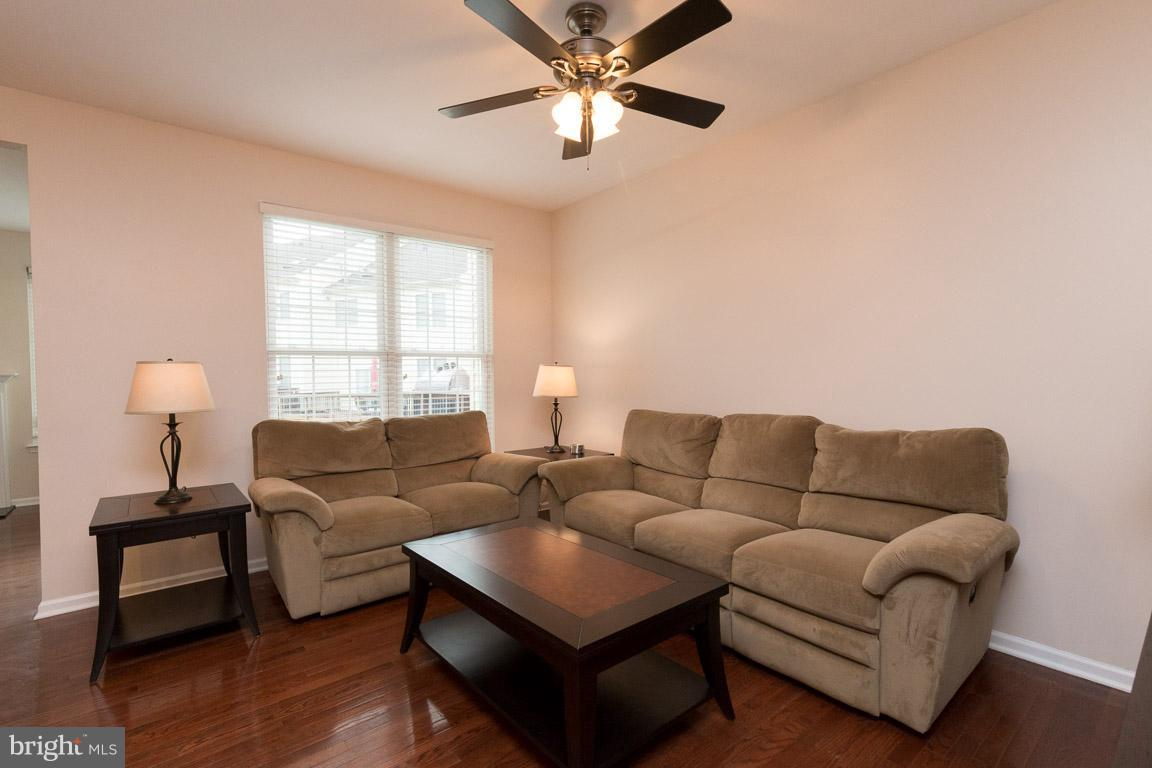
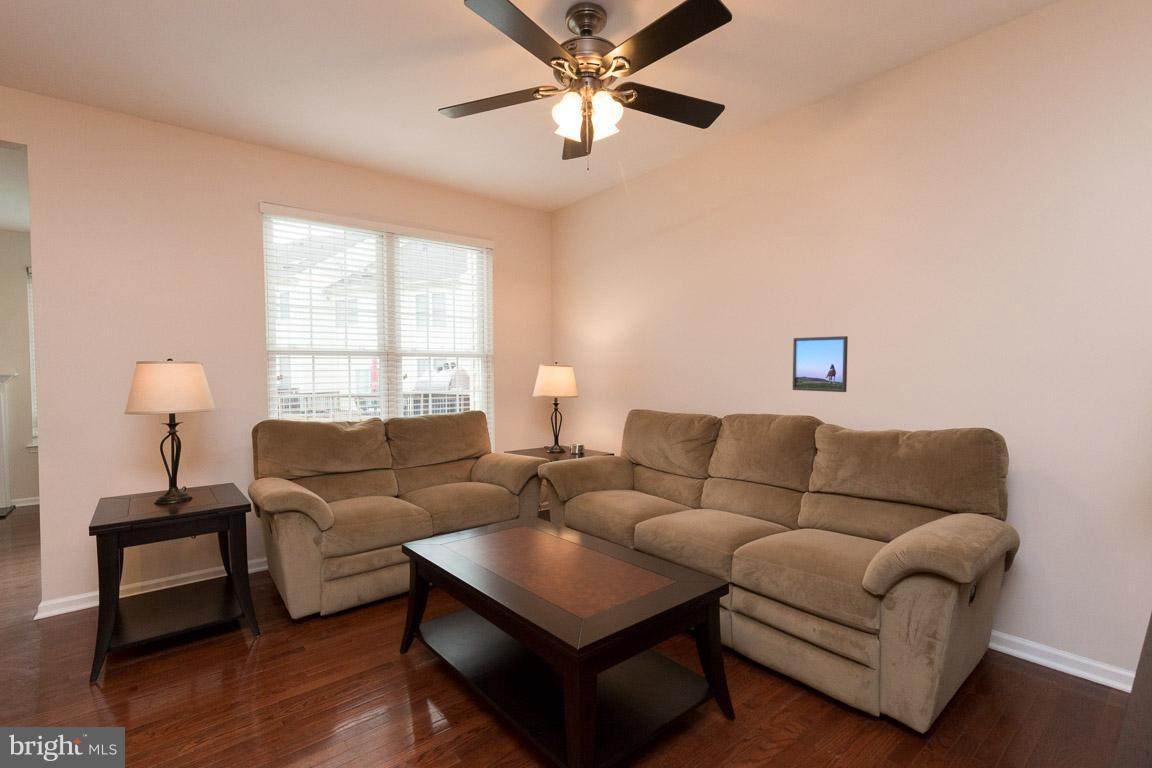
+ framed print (819, 364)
